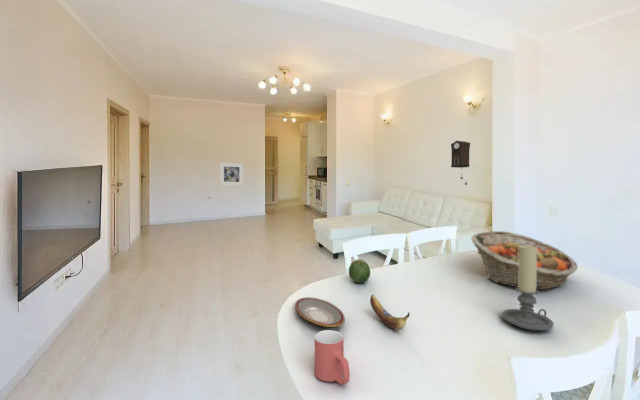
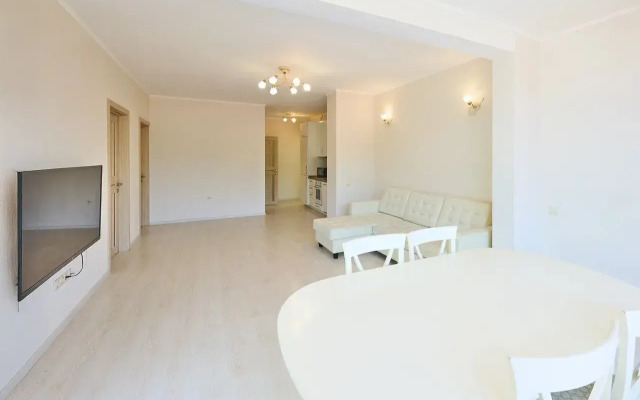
- candle holder (530, 284)
- banana (388, 314)
- fruit (359, 270)
- fruit basket (518, 257)
- mug (333, 358)
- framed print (231, 174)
- pendulum clock (460, 163)
- plate (318, 313)
